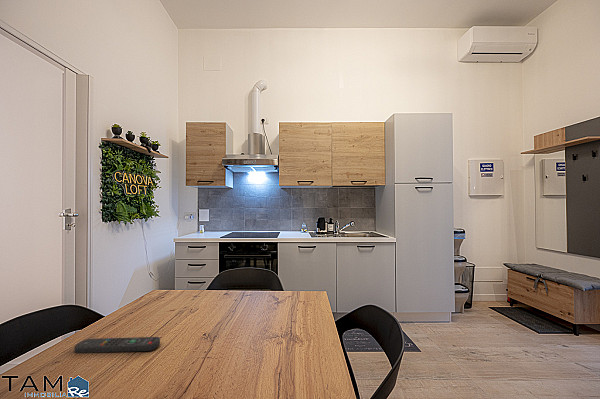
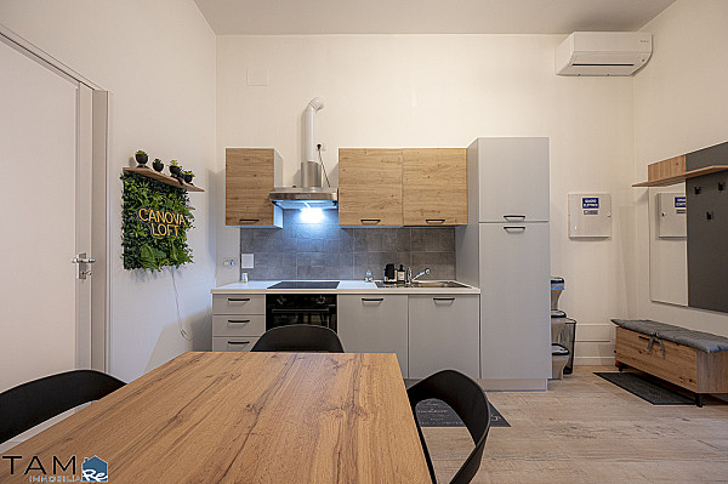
- remote control (118, 344)
